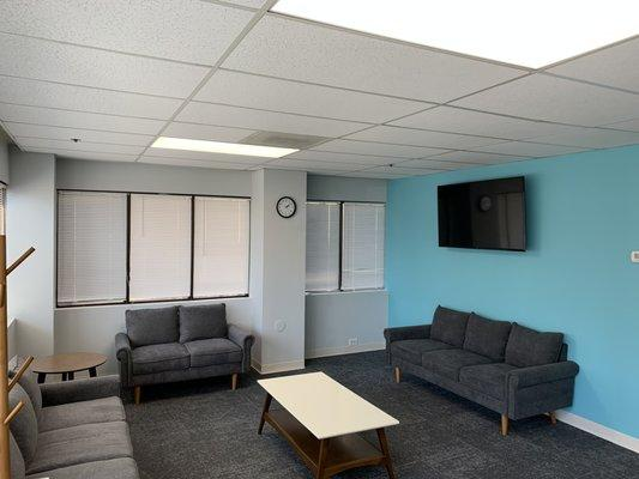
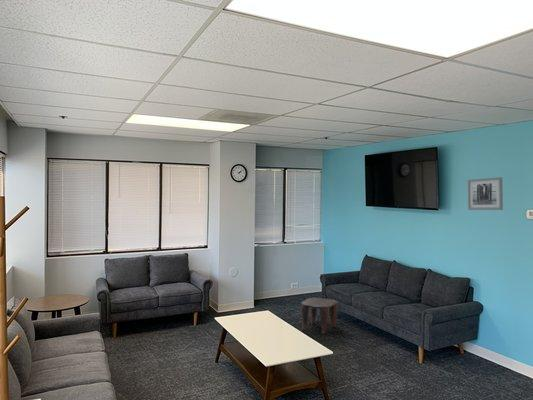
+ stool (320, 314)
+ wall art (484, 194)
